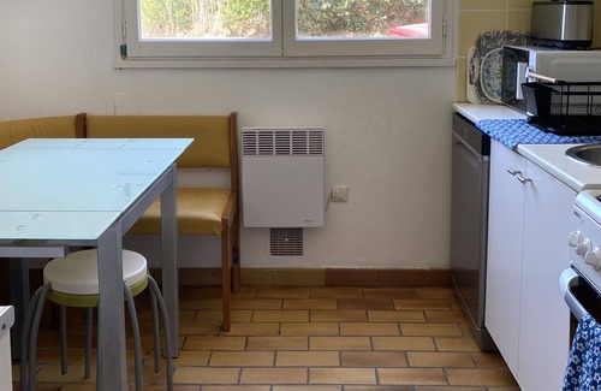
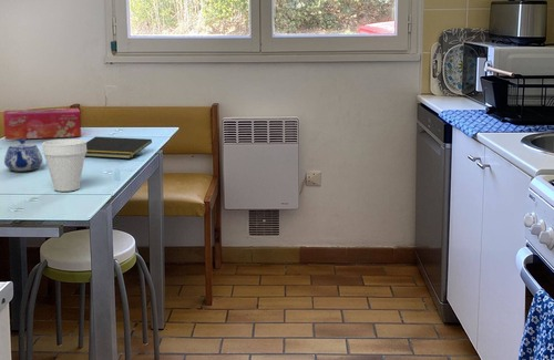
+ cup (65, 165)
+ teapot (22, 154)
+ notepad (112, 146)
+ tissue box (42, 123)
